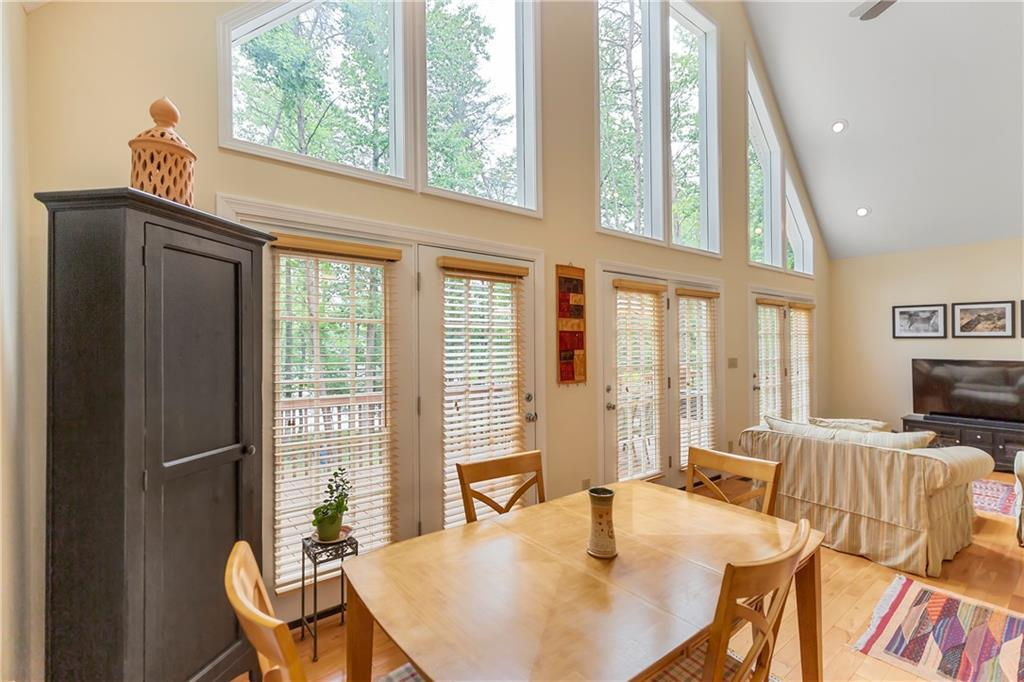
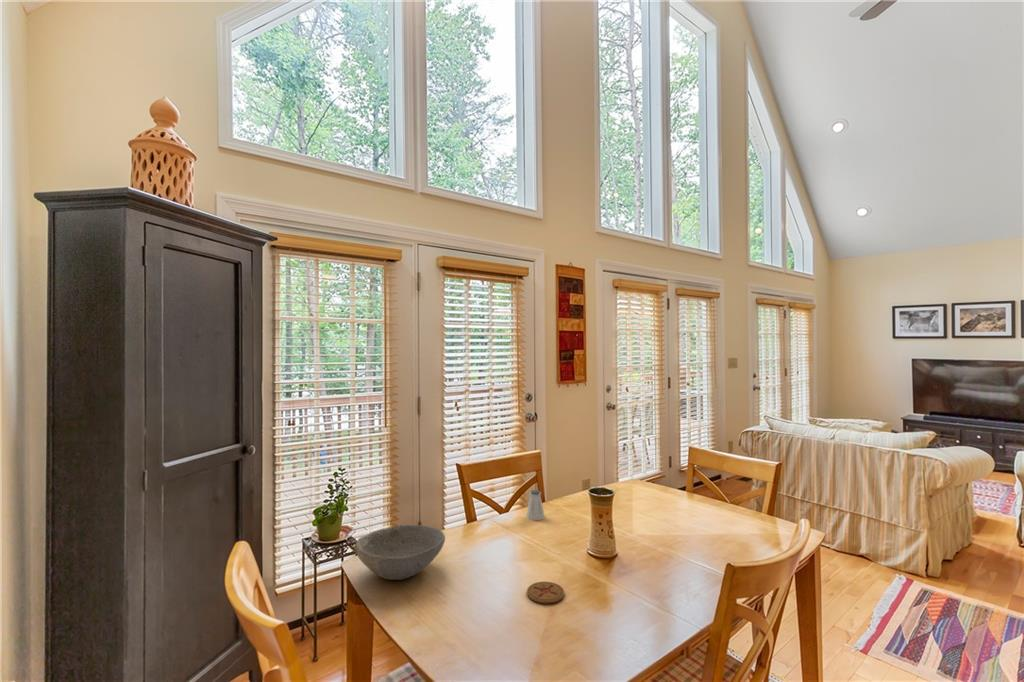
+ bowl (401, 554)
+ coaster (545, 592)
+ saltshaker (535, 504)
